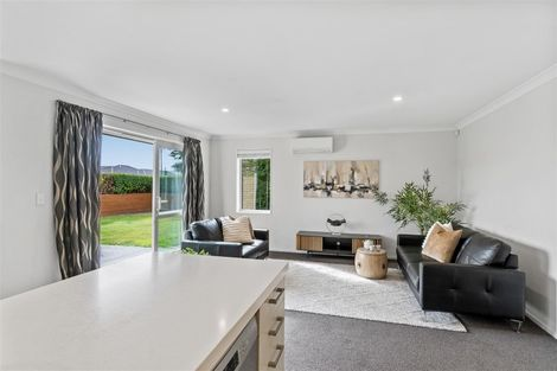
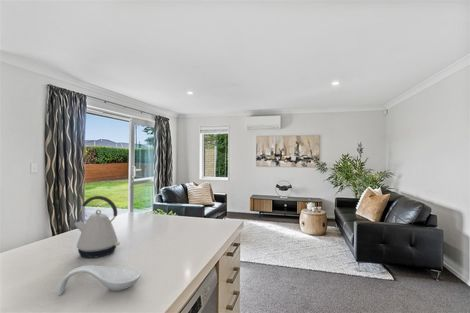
+ spoon rest (101, 277)
+ kettle (96, 224)
